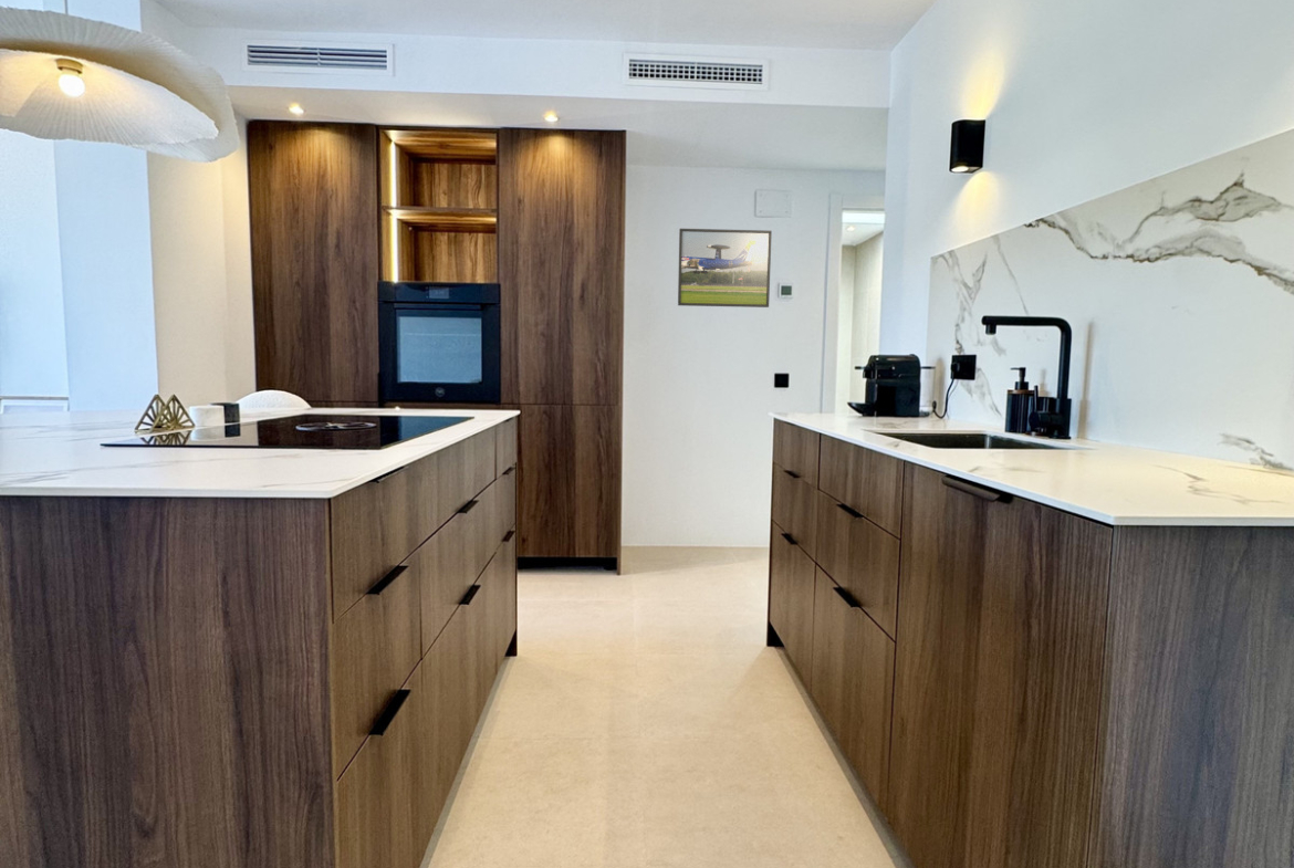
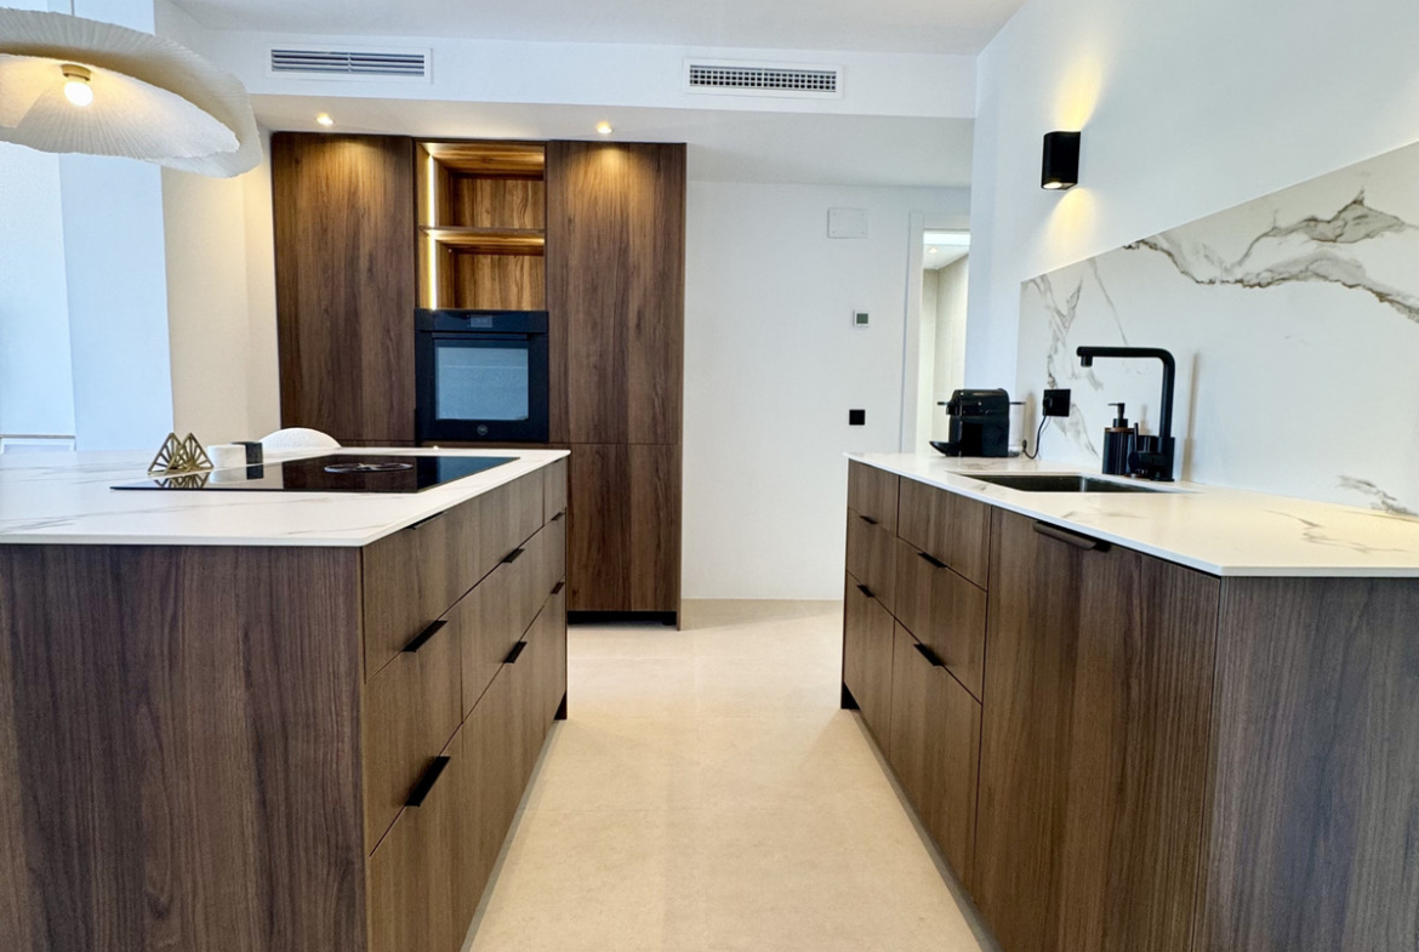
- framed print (724, 268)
